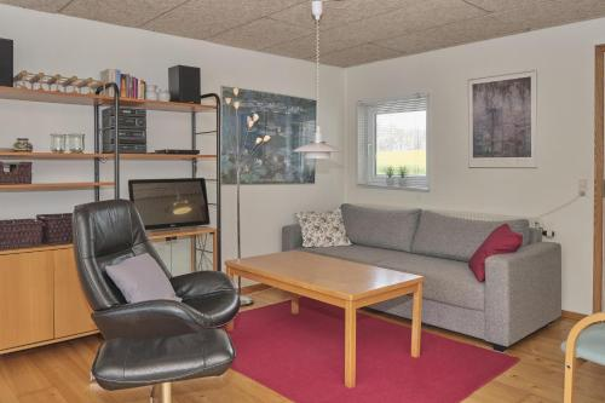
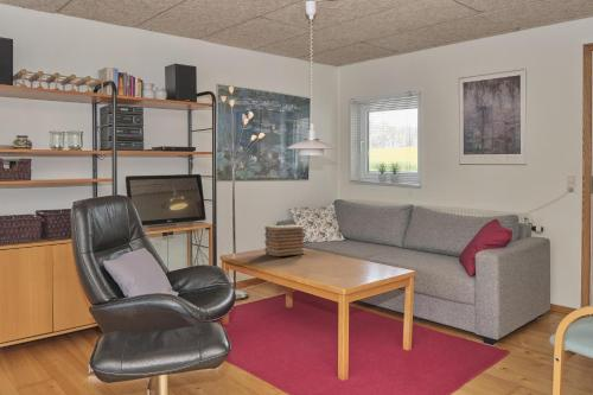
+ book stack (285, 240)
